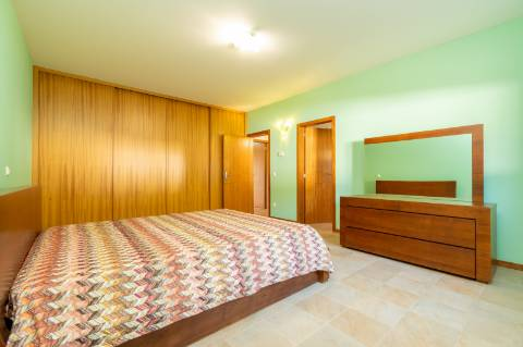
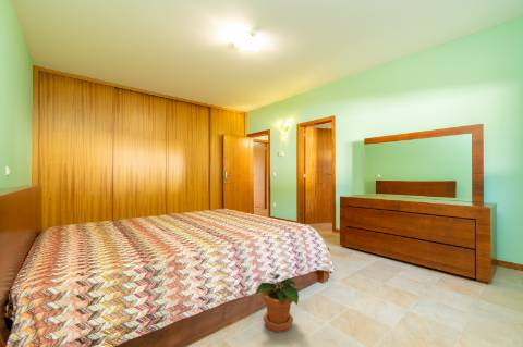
+ potted plant (278, 303)
